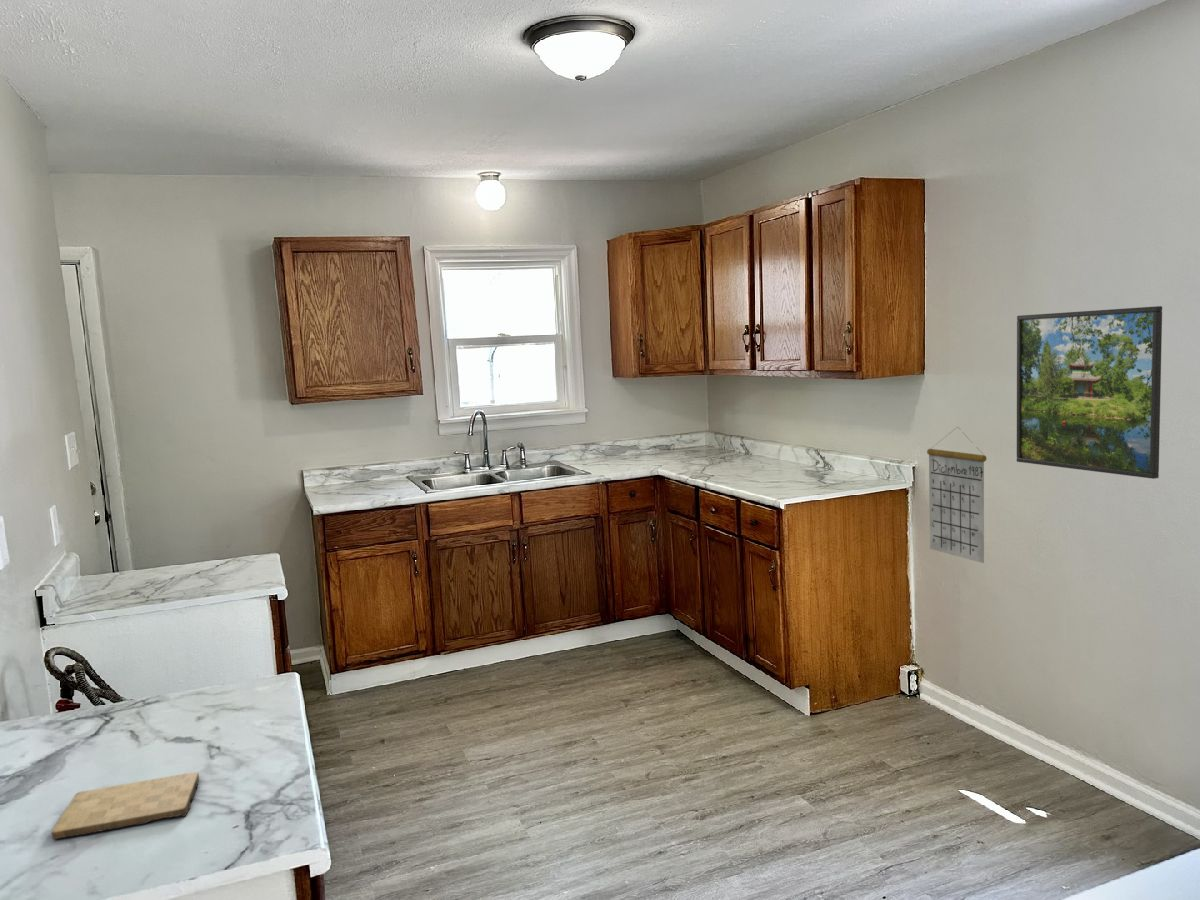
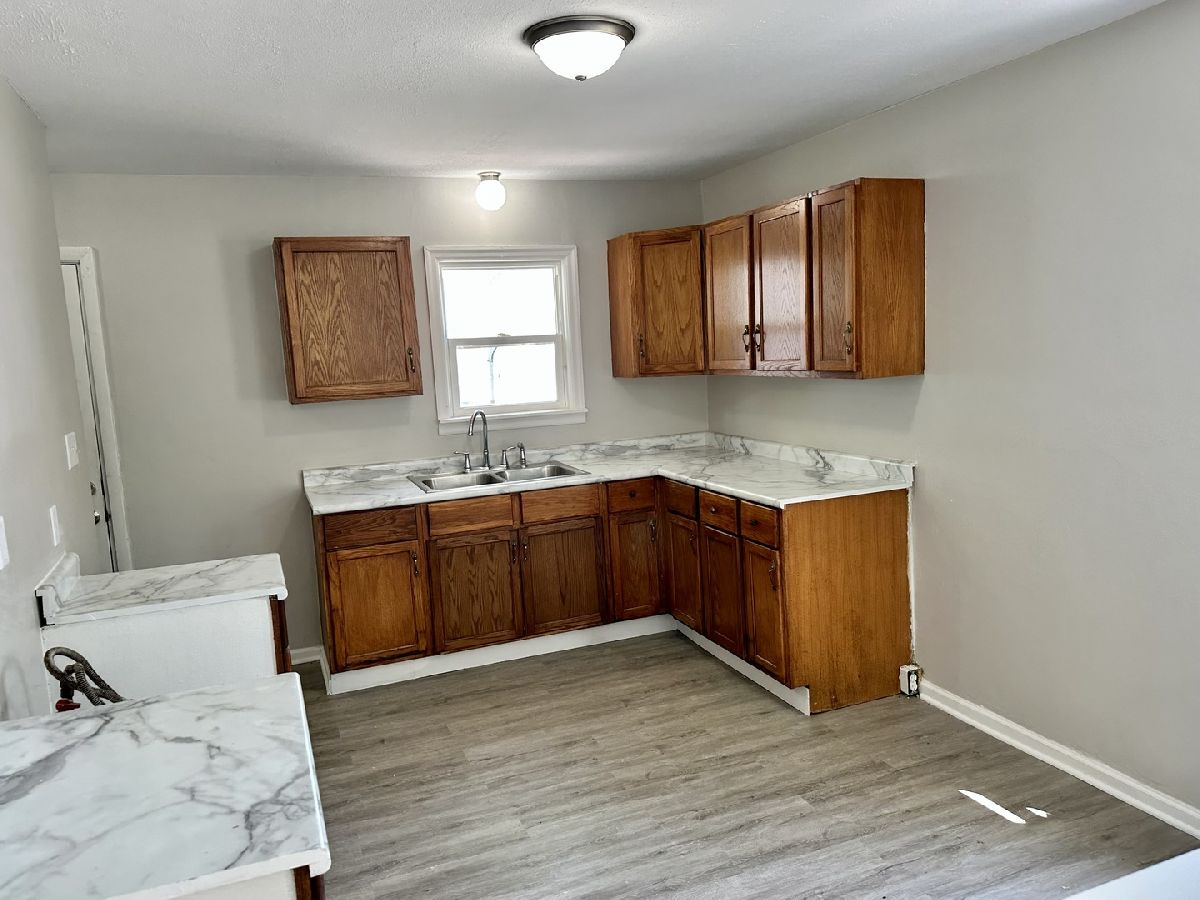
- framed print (1082, 391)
- calendar (955, 491)
- cutting board (129, 803)
